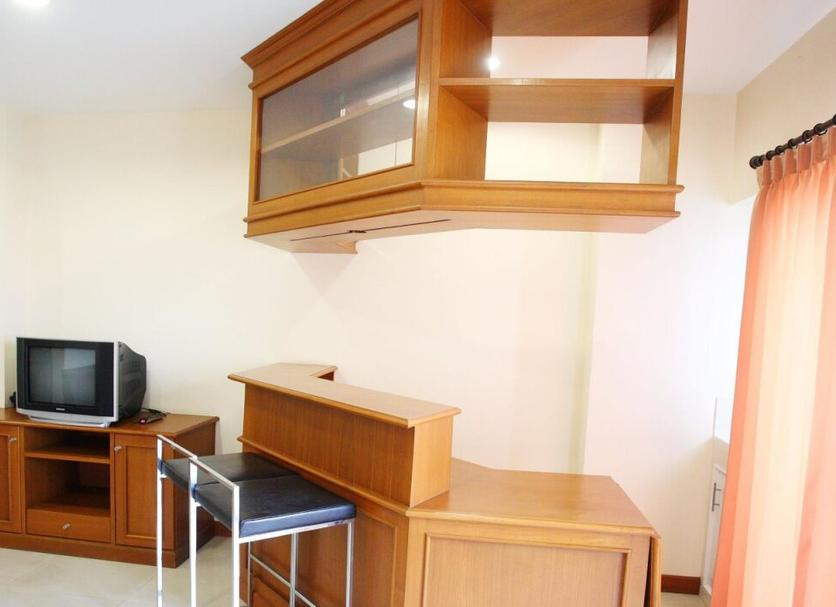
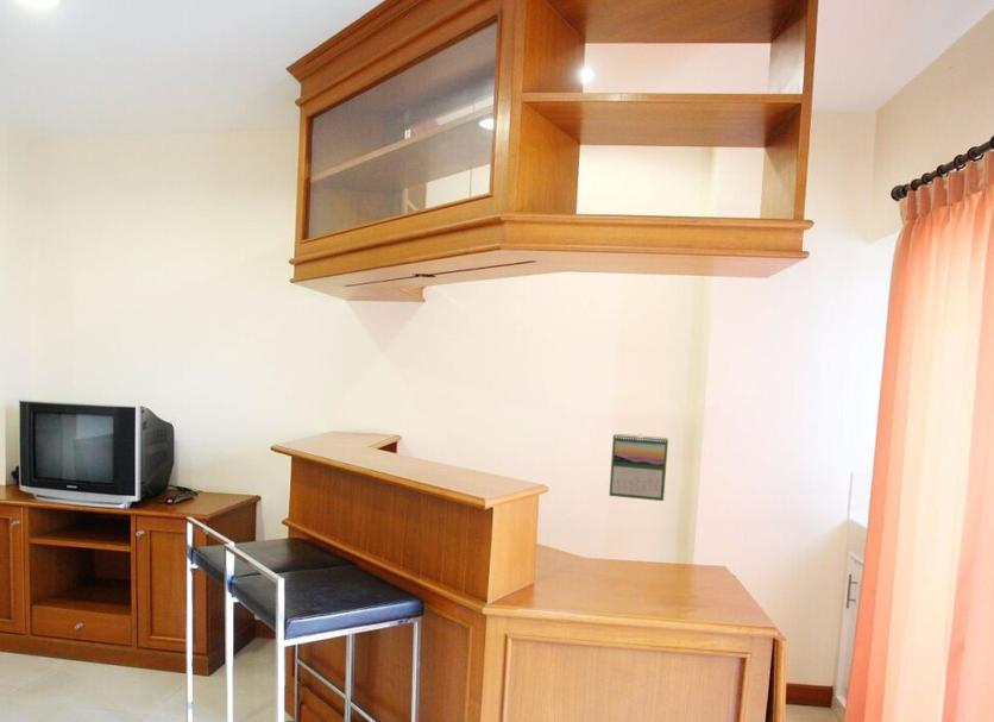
+ calendar (637, 466)
